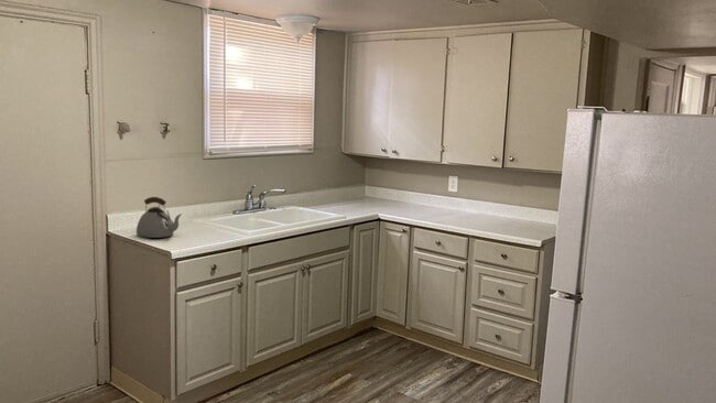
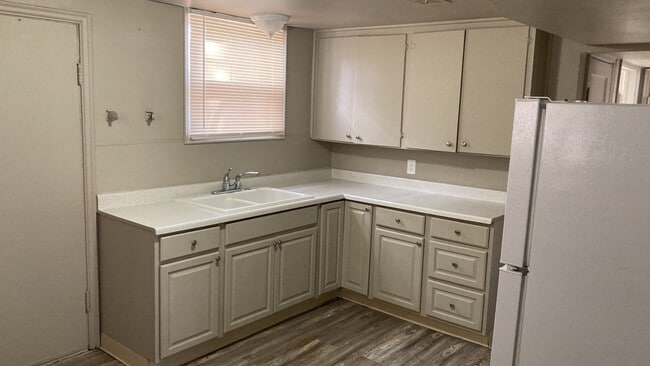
- kettle (160, 216)
